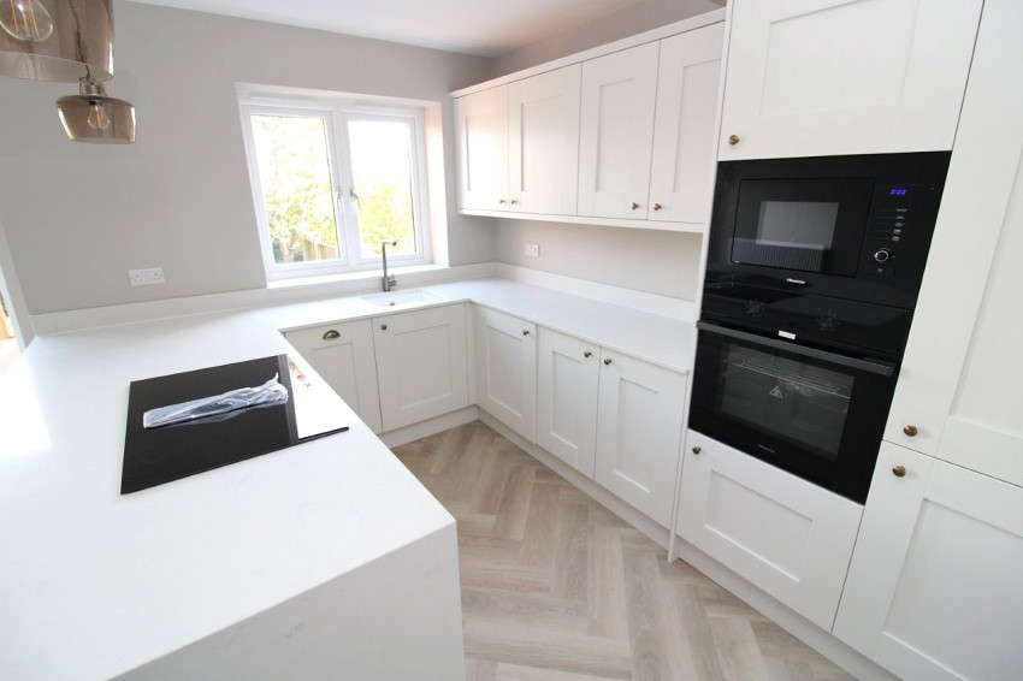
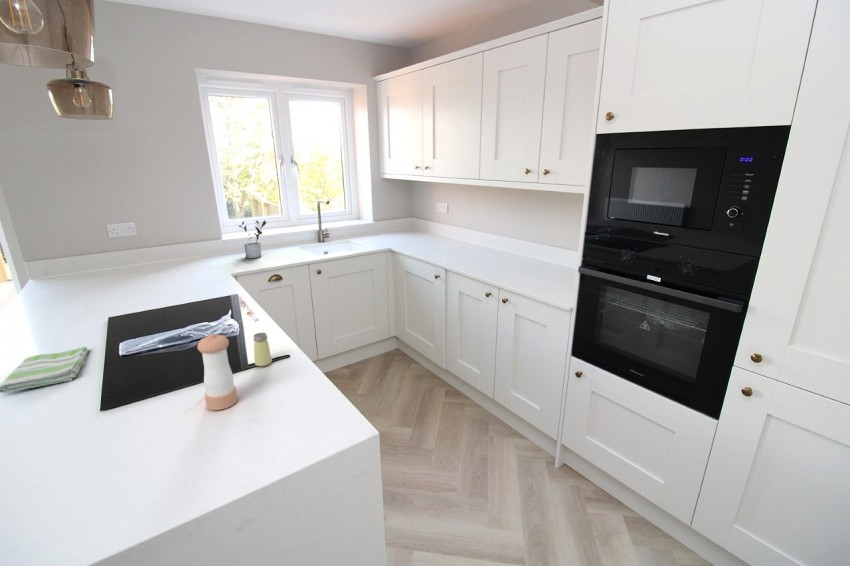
+ saltshaker (261, 348)
+ pepper shaker (217, 369)
+ potted plant (251, 237)
+ dish towel (47, 366)
